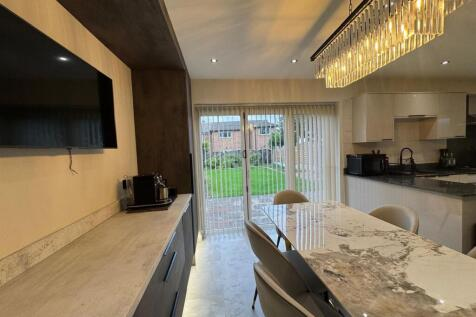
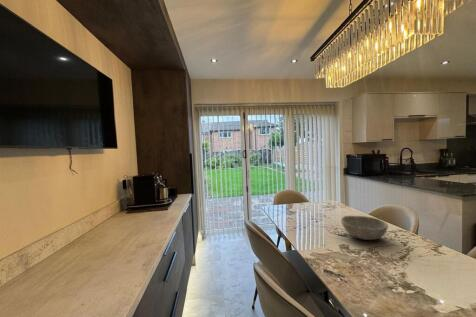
+ bowl (363, 228)
